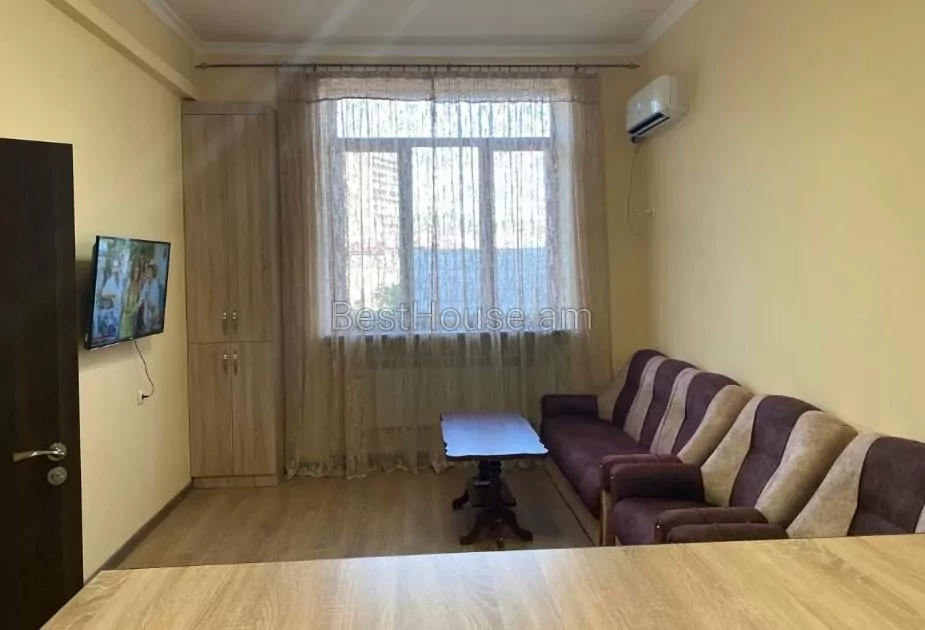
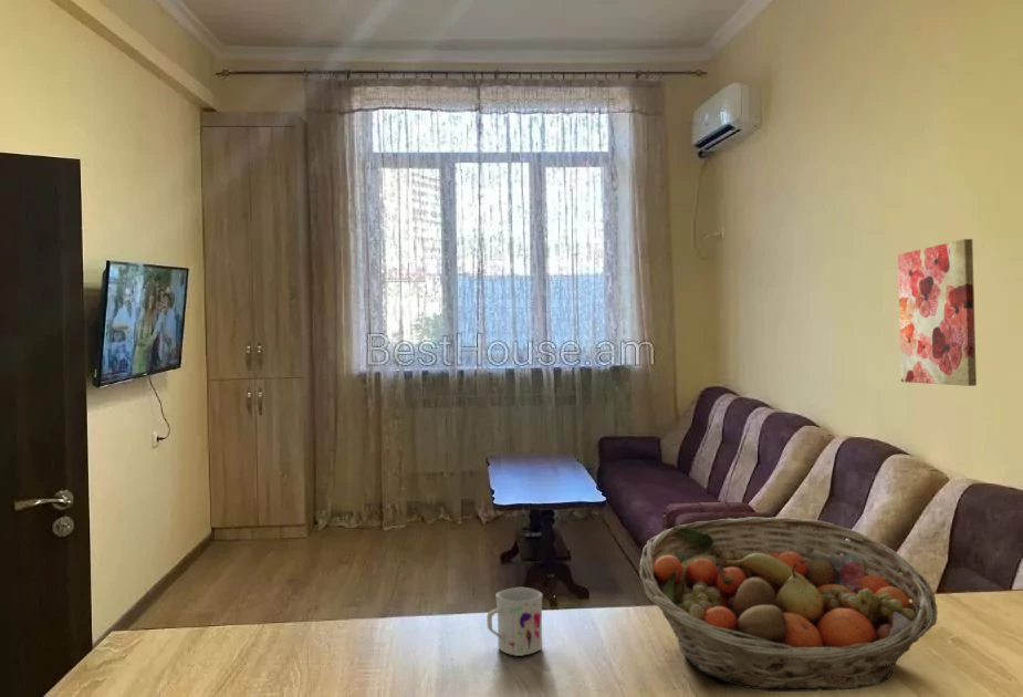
+ fruit basket (780, 596)
+ wall art (933, 315)
+ mug (512, 622)
